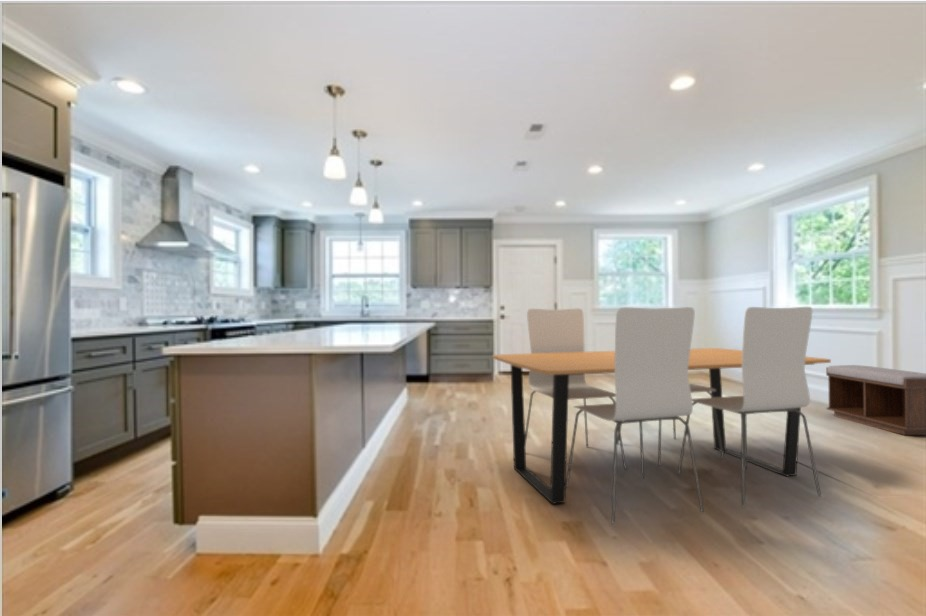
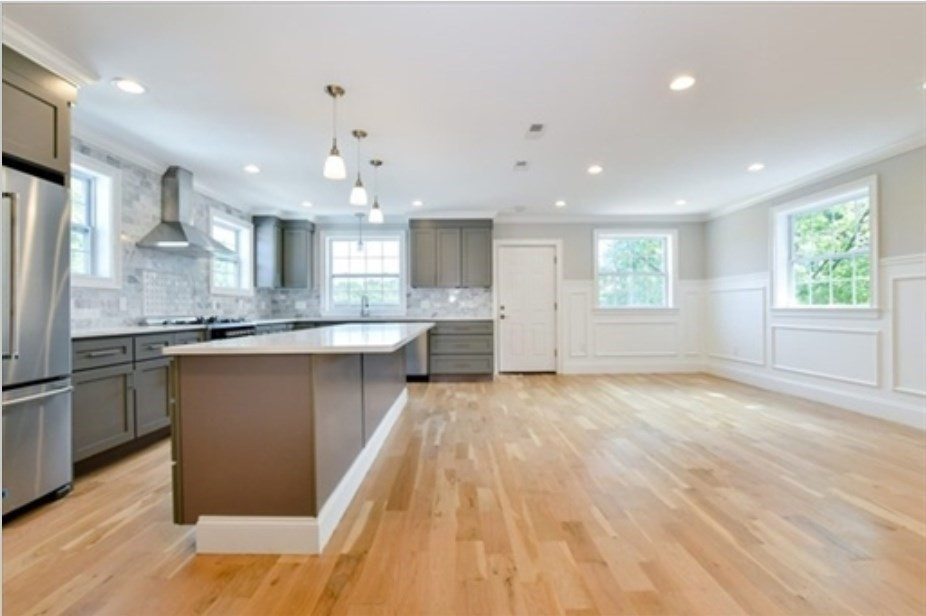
- dining table (650, 389)
- bench (882, 396)
